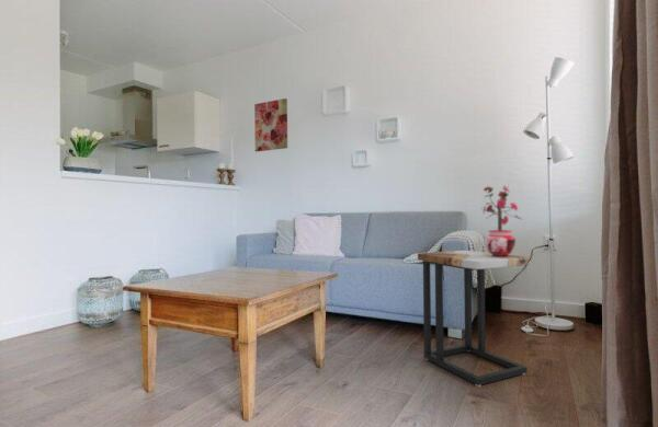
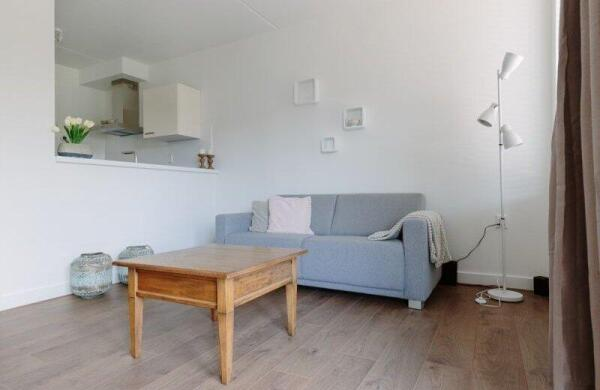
- side table (469, 310)
- potted plant (501, 219)
- wall art (270, 125)
